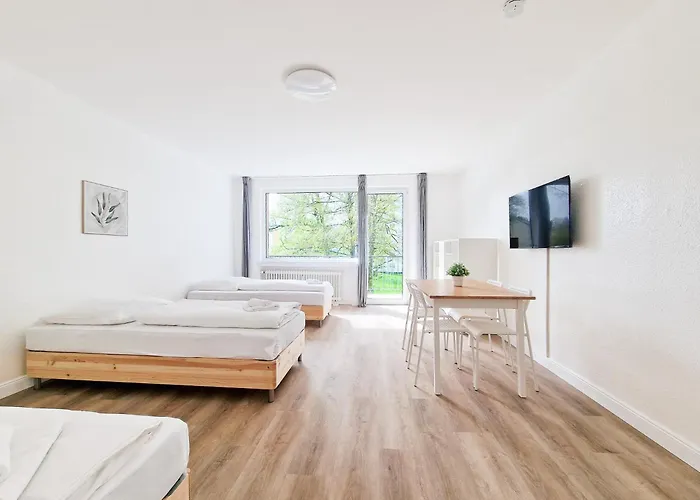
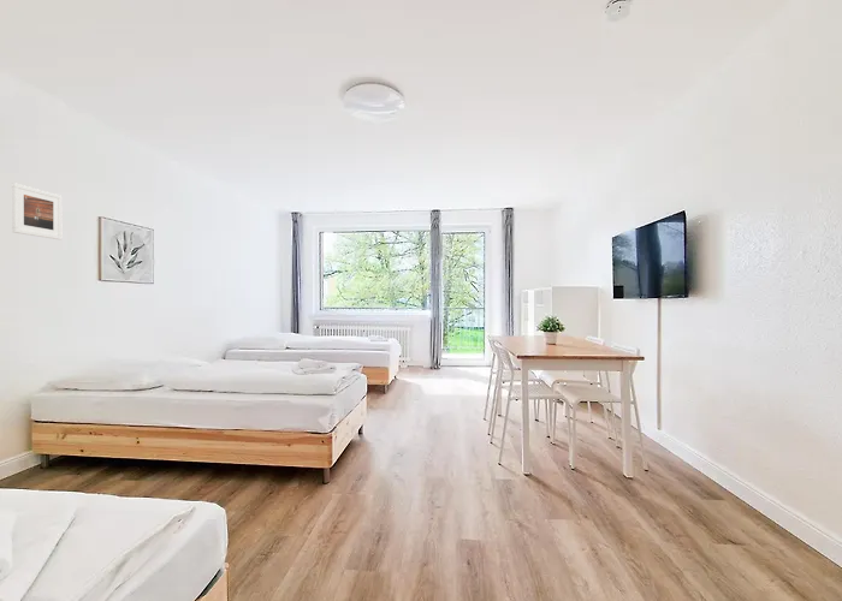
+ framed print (37, 213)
